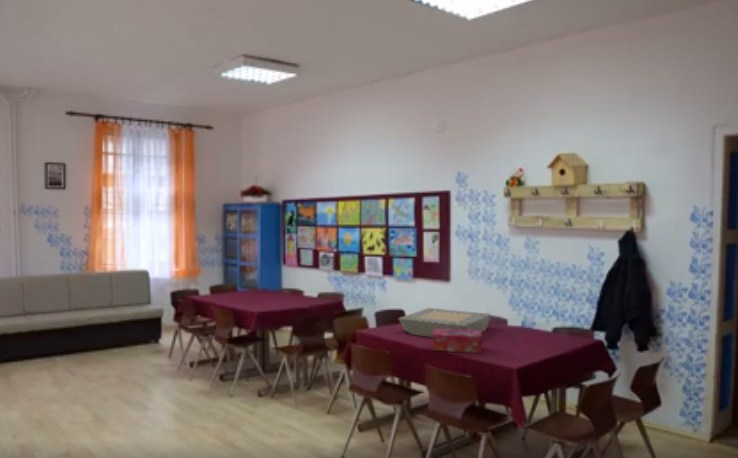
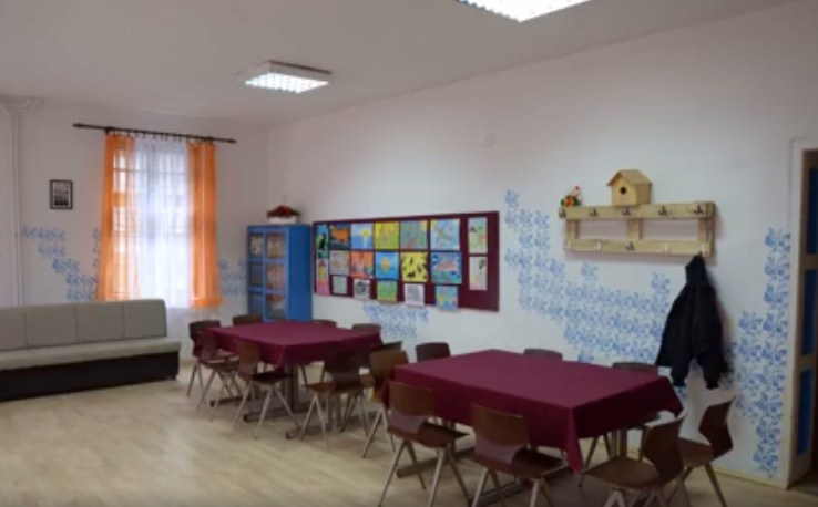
- board game (445, 322)
- tissue box (457, 340)
